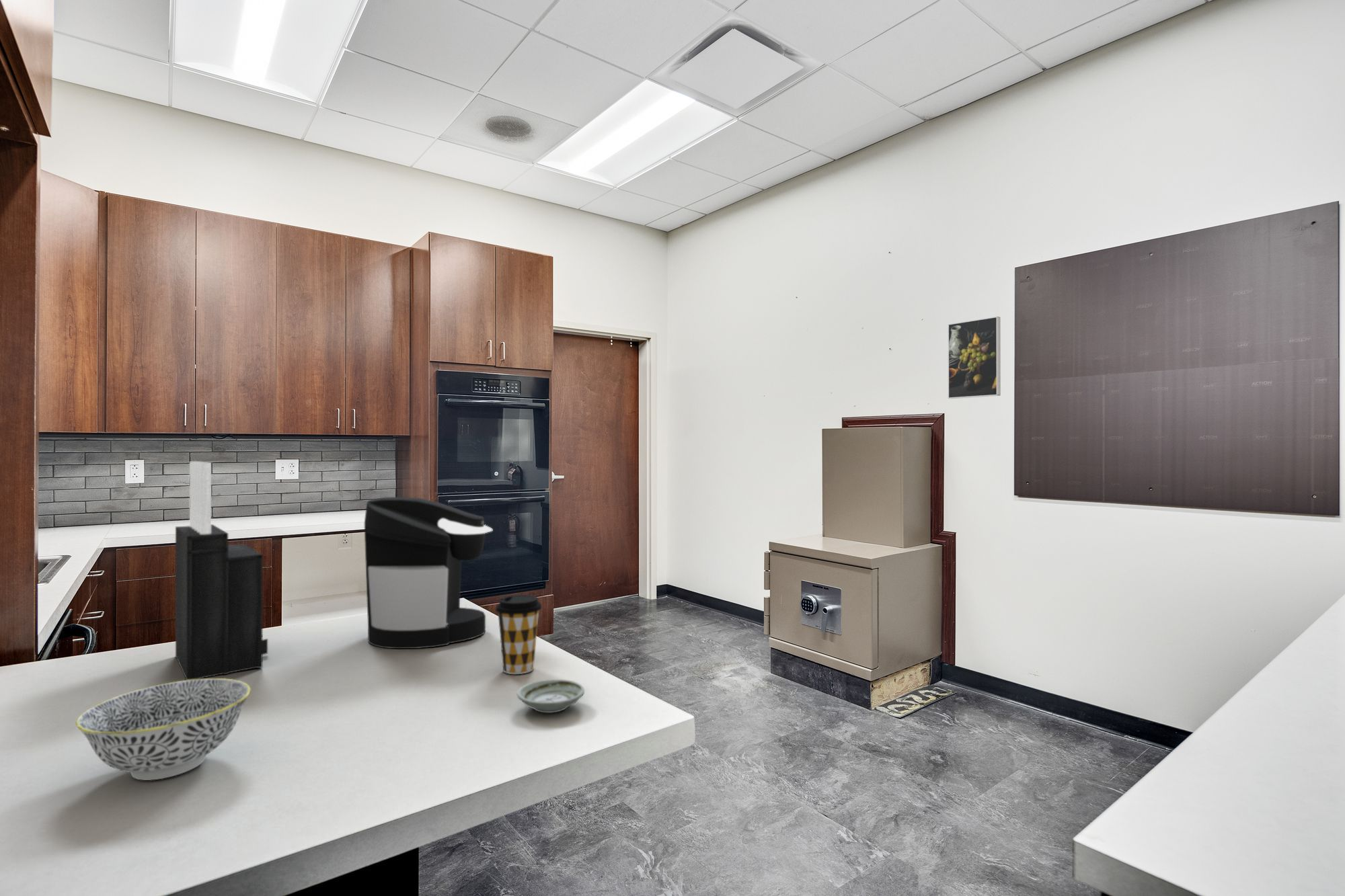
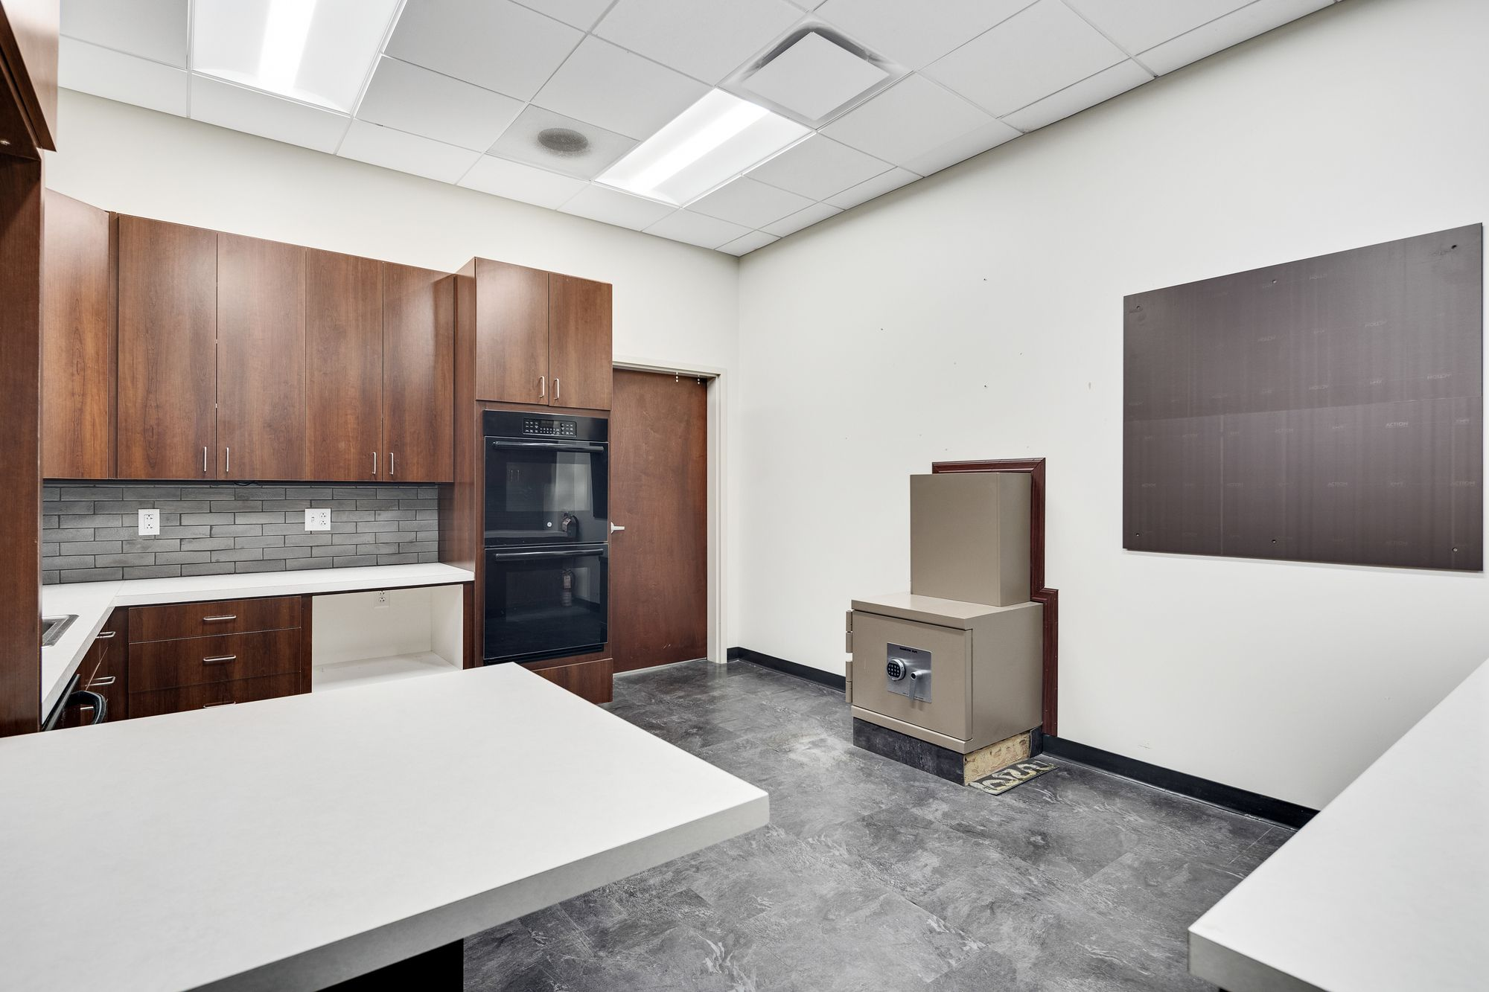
- knife block (225, 561)
- saucer (551, 698)
- coffee maker (430, 565)
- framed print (973, 358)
- bowl (168, 733)
- coffee cup (518, 634)
